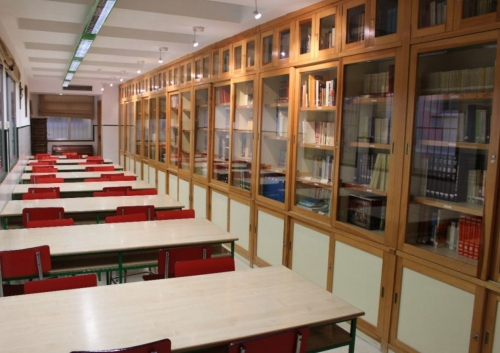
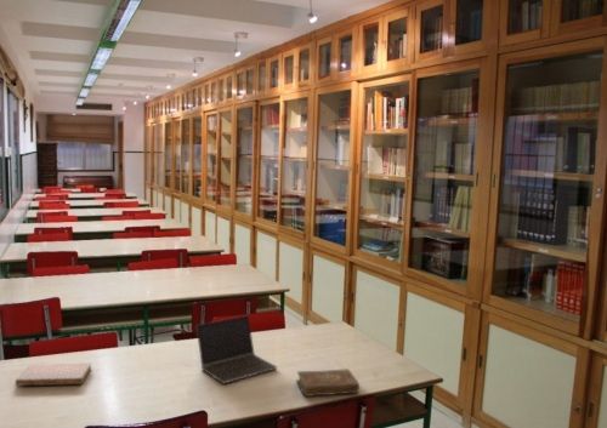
+ laptop computer (236, 347)
+ notebook (55, 373)
+ book (327, 382)
